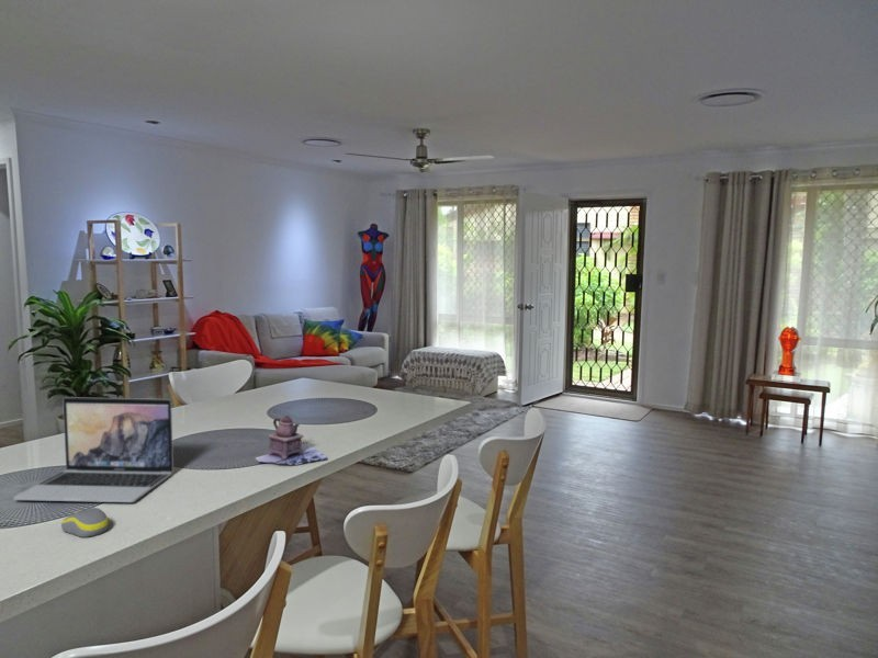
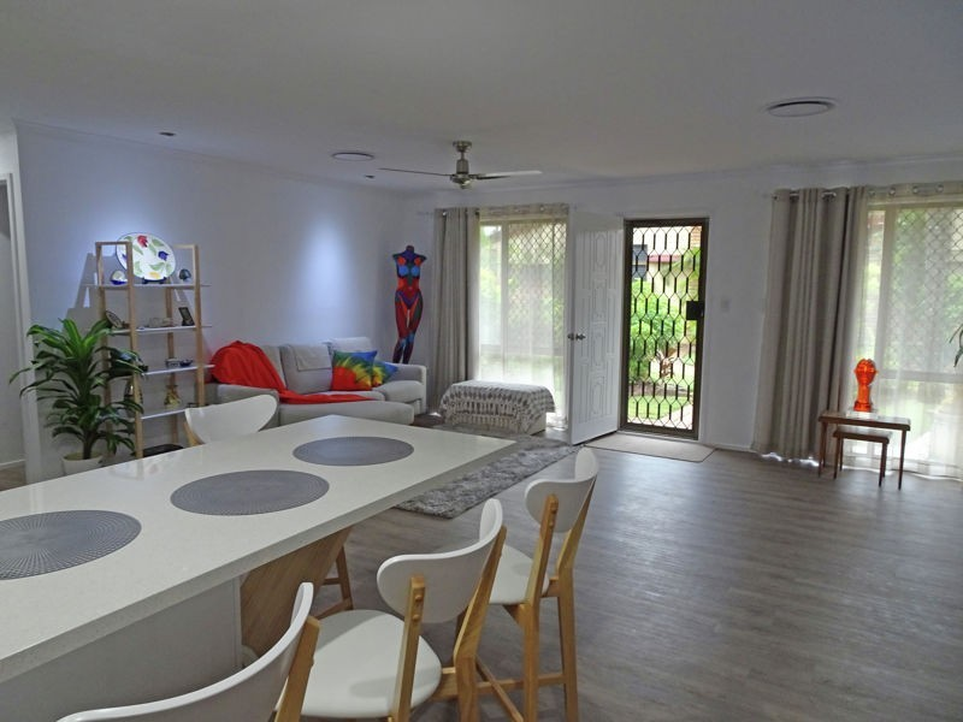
- teapot (288, 436)
- laptop (95, 446)
- computer mouse (85, 519)
